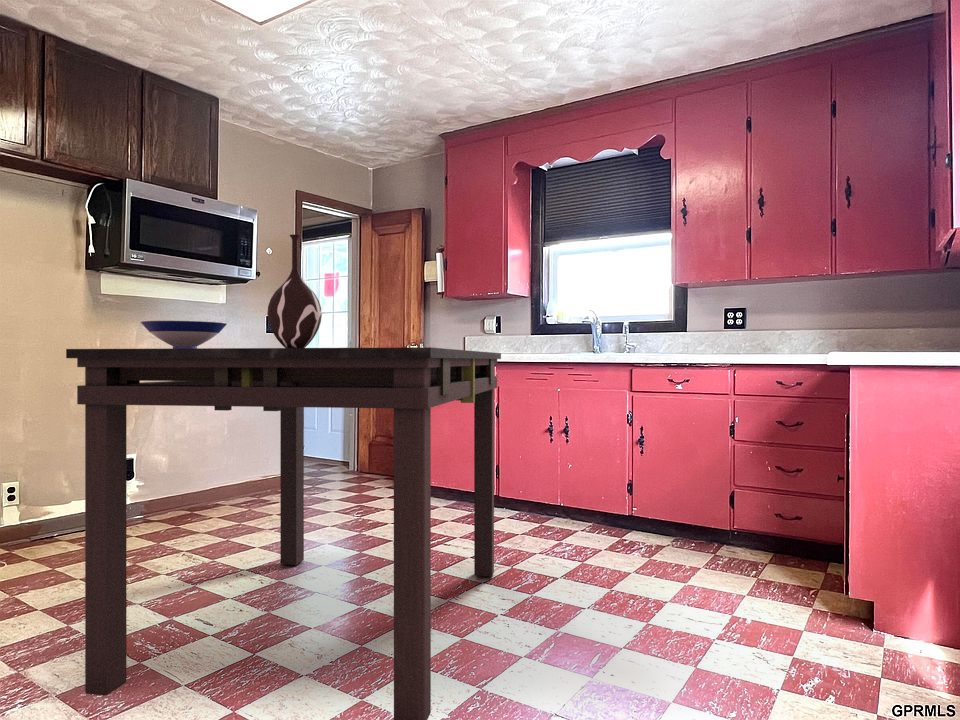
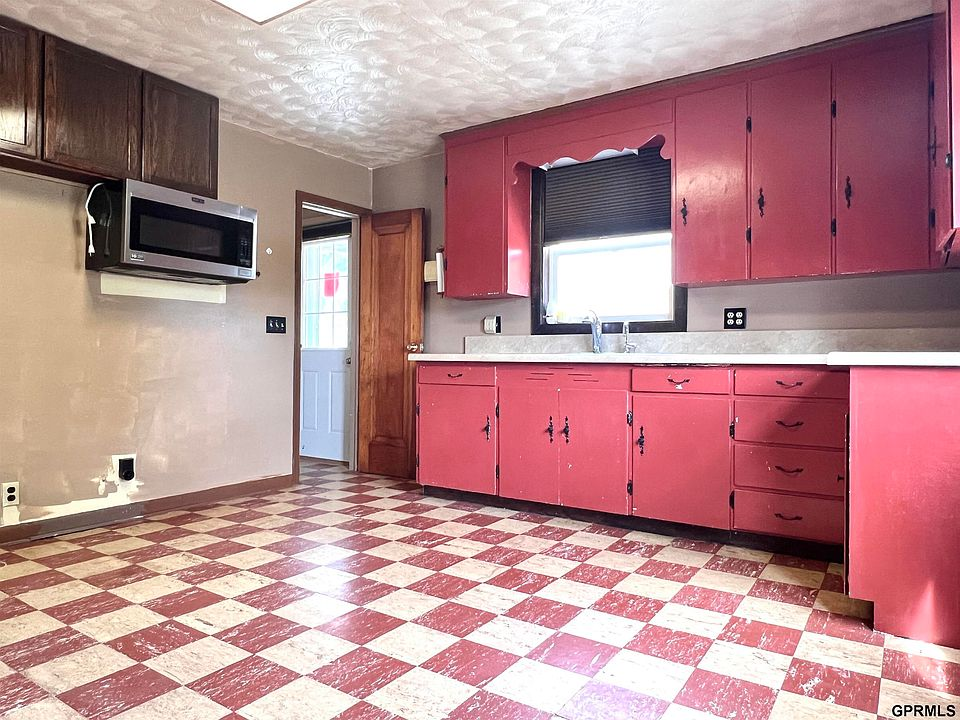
- vase (294, 291)
- bowl (184, 336)
- dining table (303, 485)
